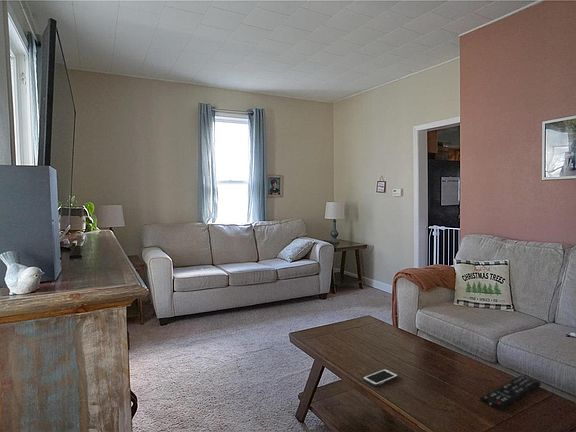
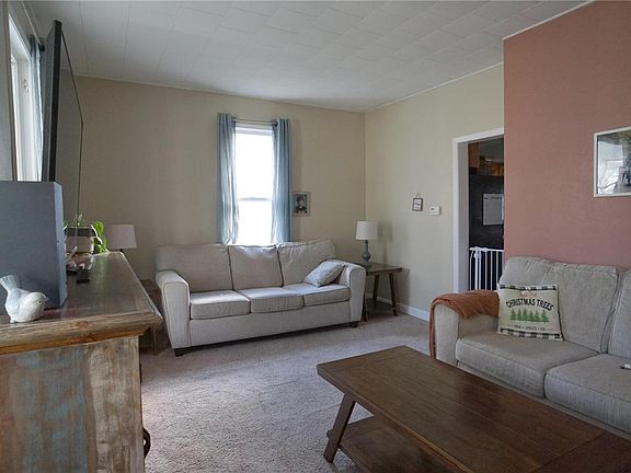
- remote control (511, 391)
- cell phone (380, 377)
